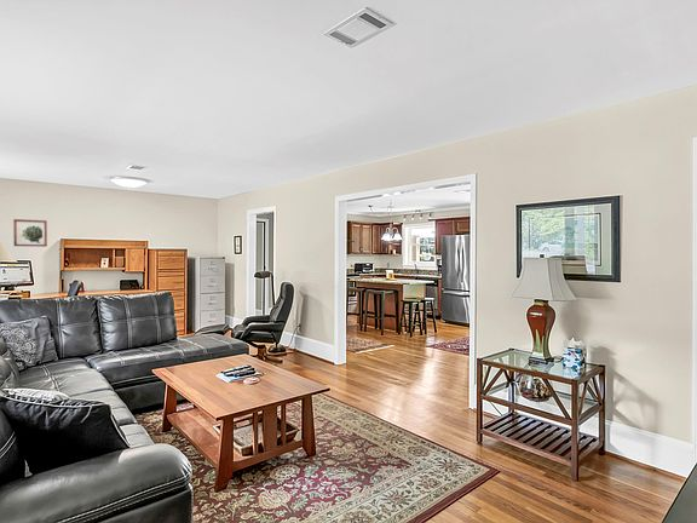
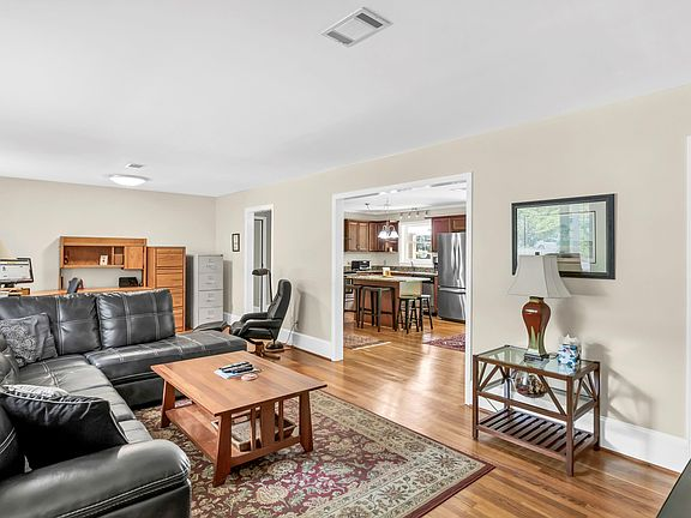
- wall art (30, 232)
